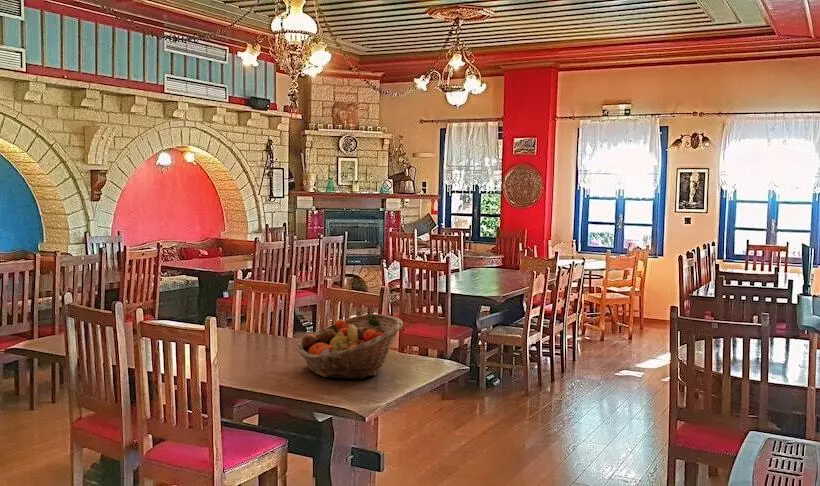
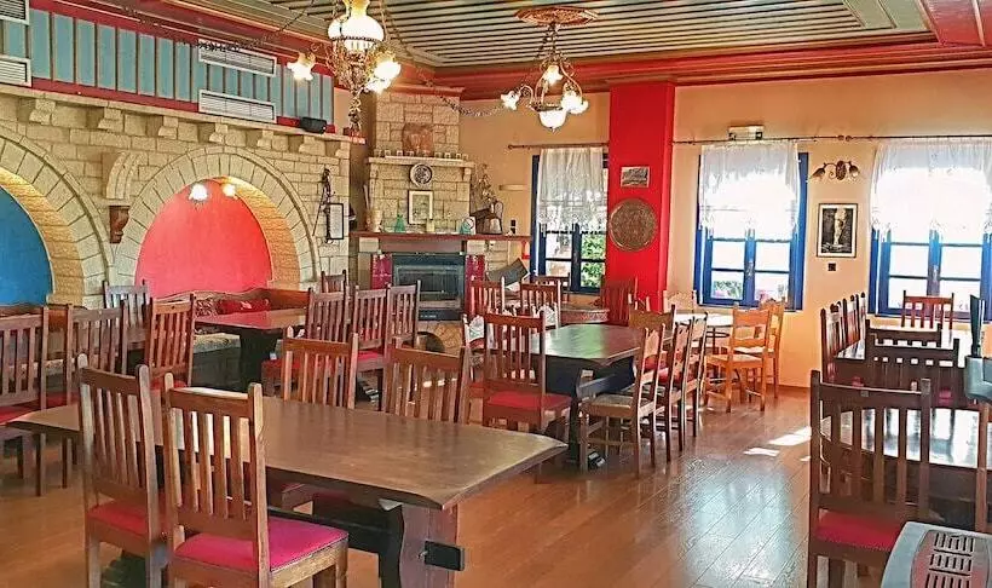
- fruit basket (349, 344)
